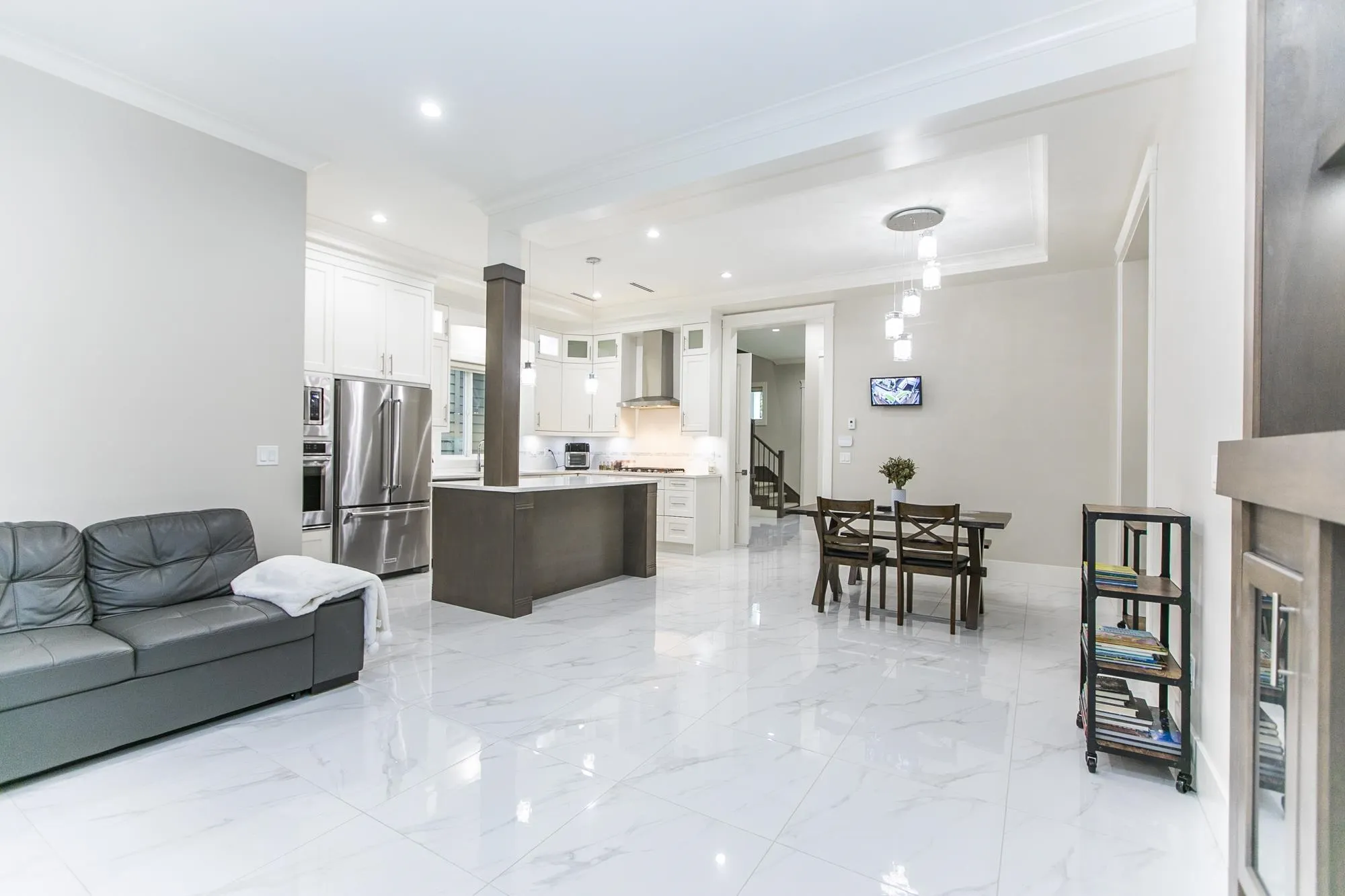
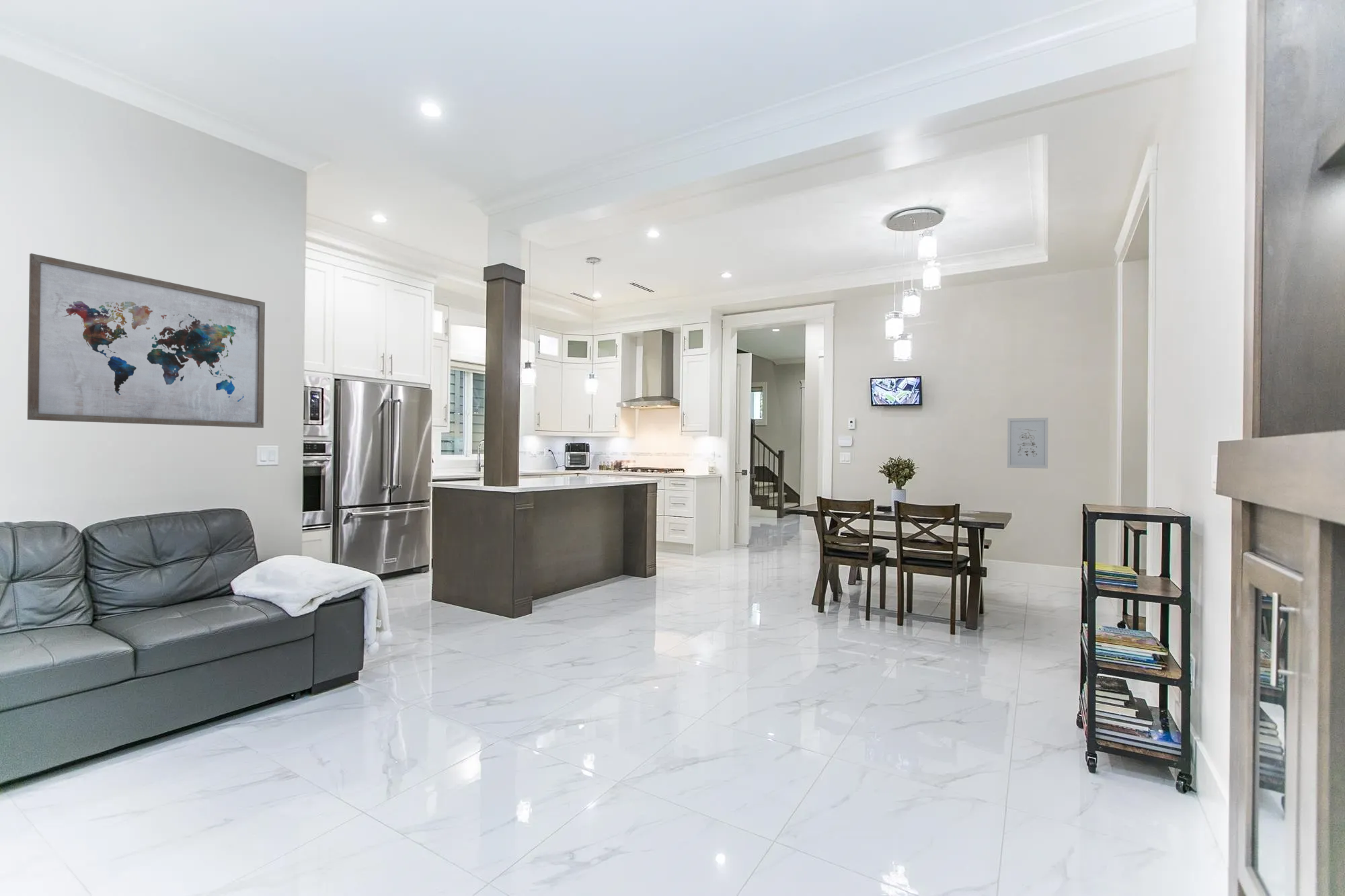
+ wall art (1027, 443)
+ wall art (162, 353)
